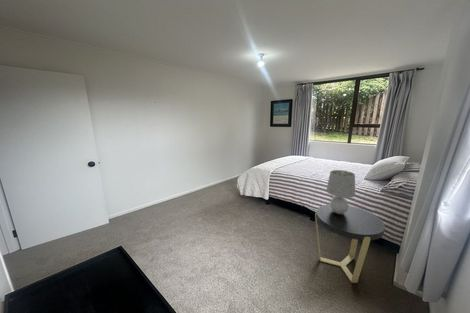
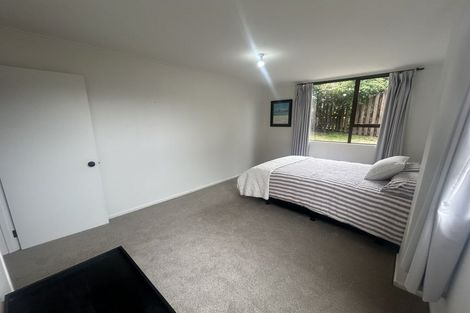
- side table (347, 237)
- table lamp (340, 192)
